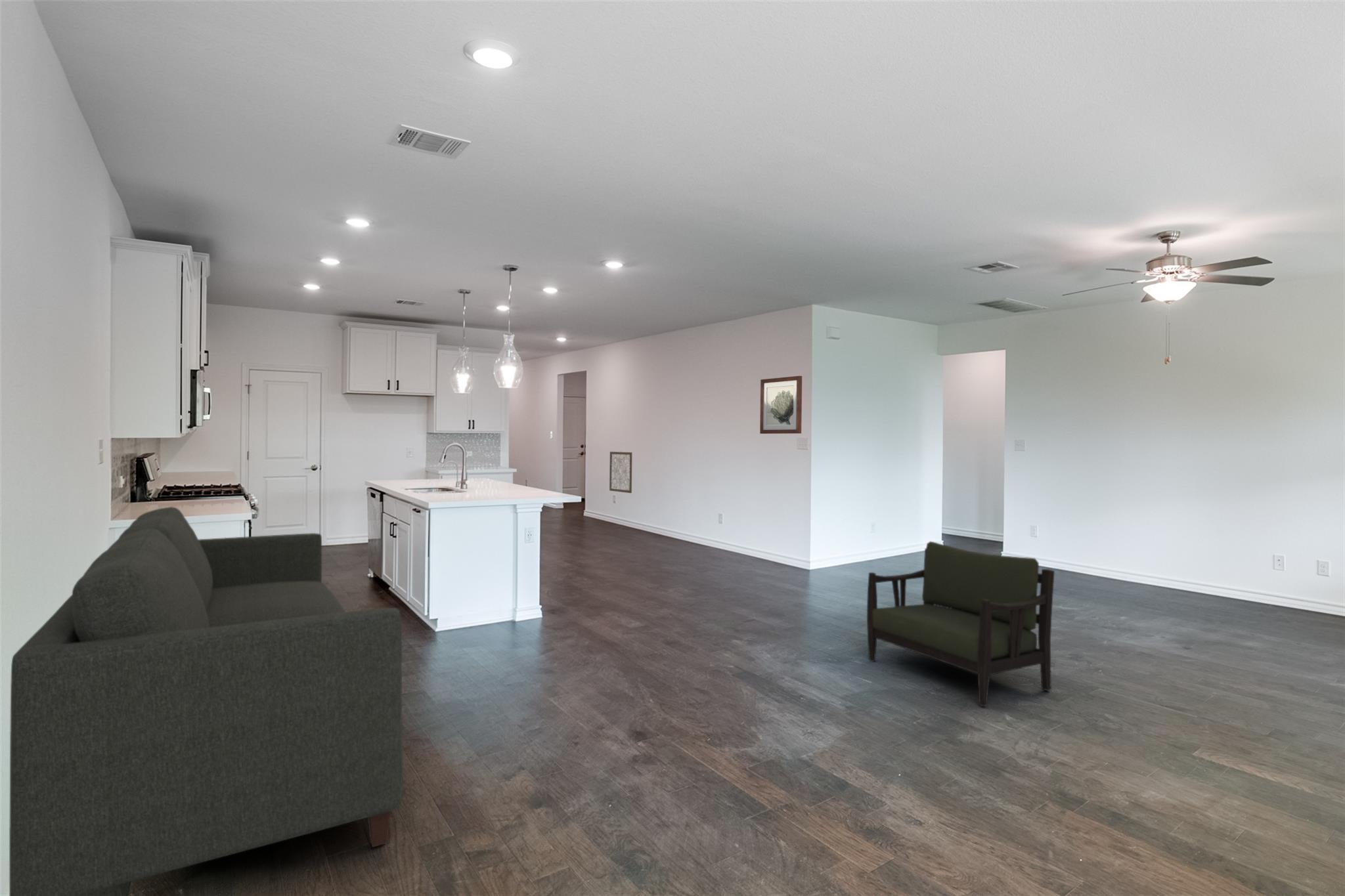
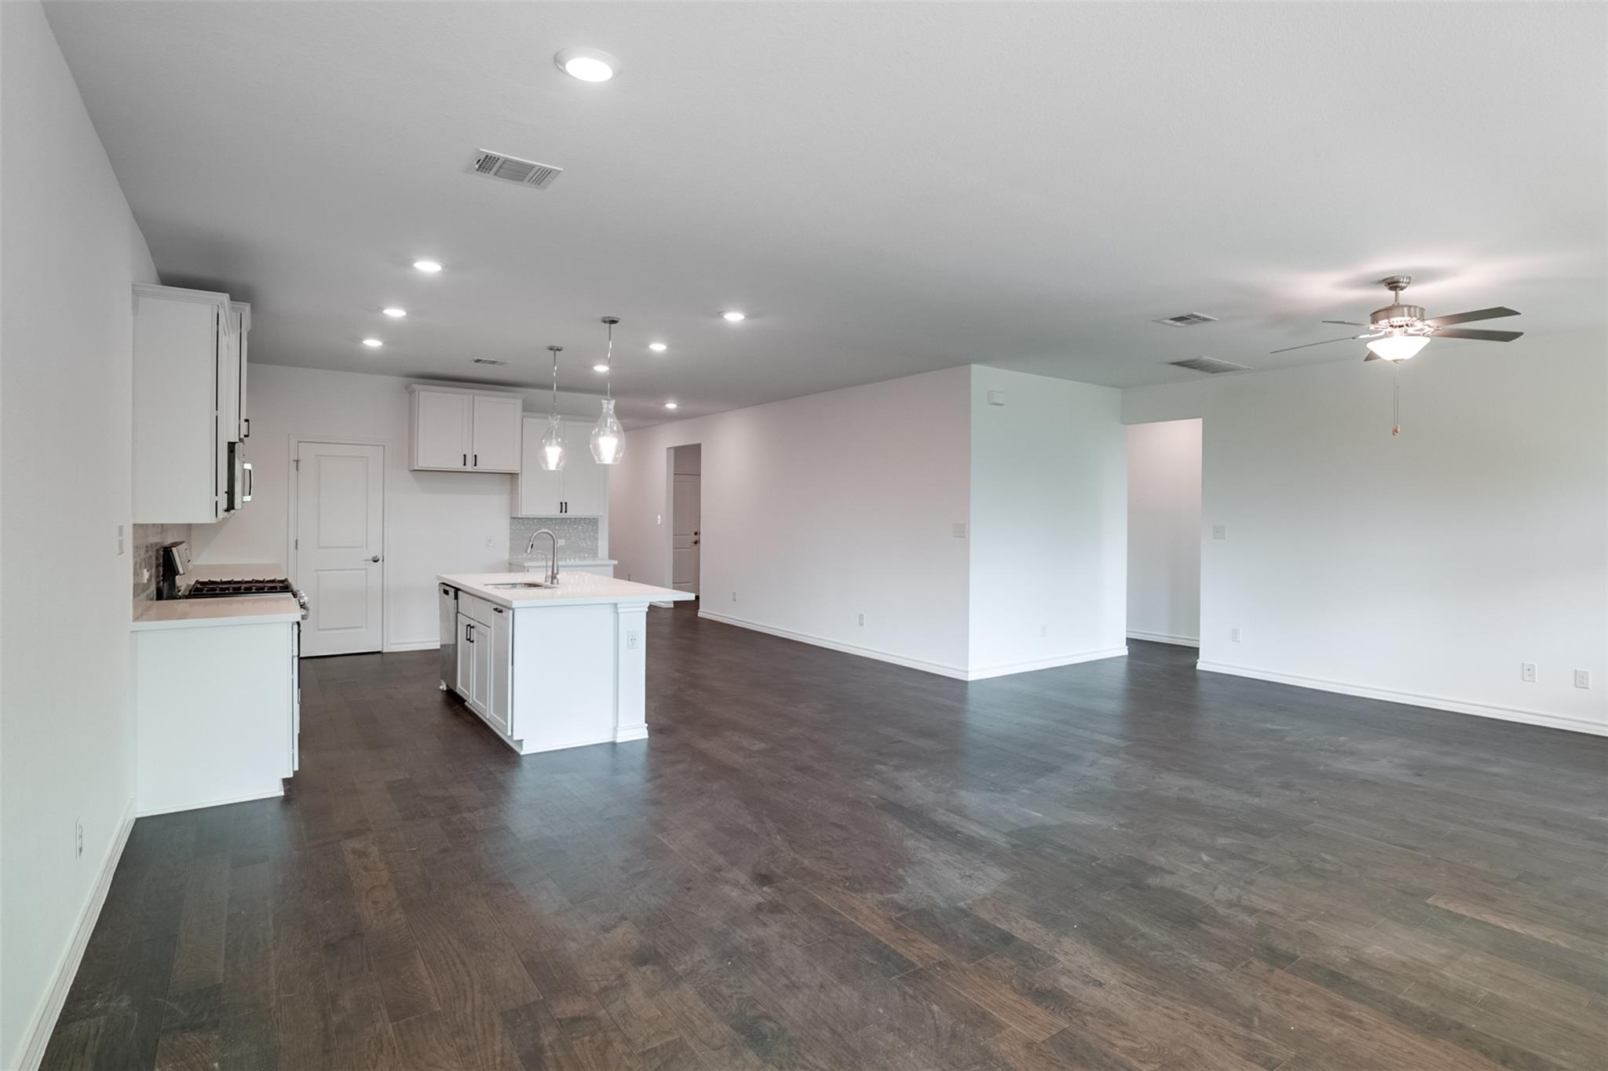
- wall art (621, 471)
- armchair (953, 613)
- sofa (229, 637)
- wall art (780, 406)
